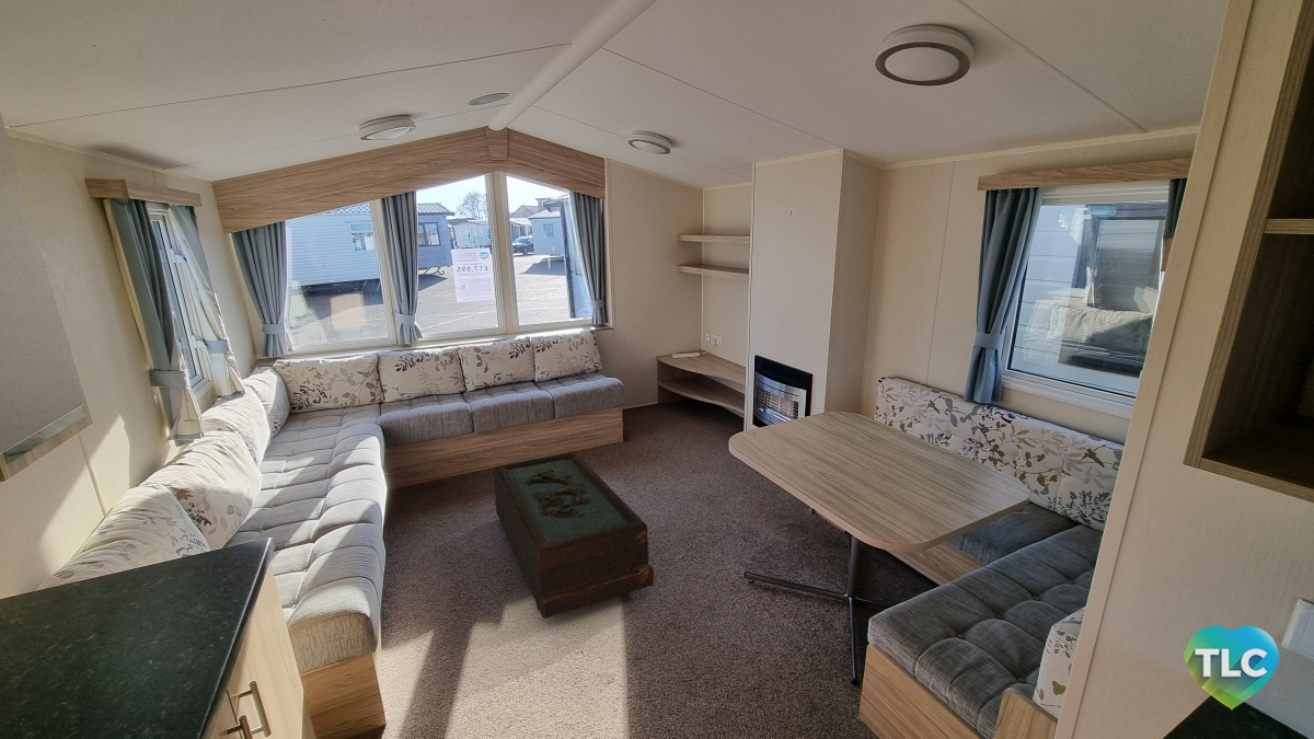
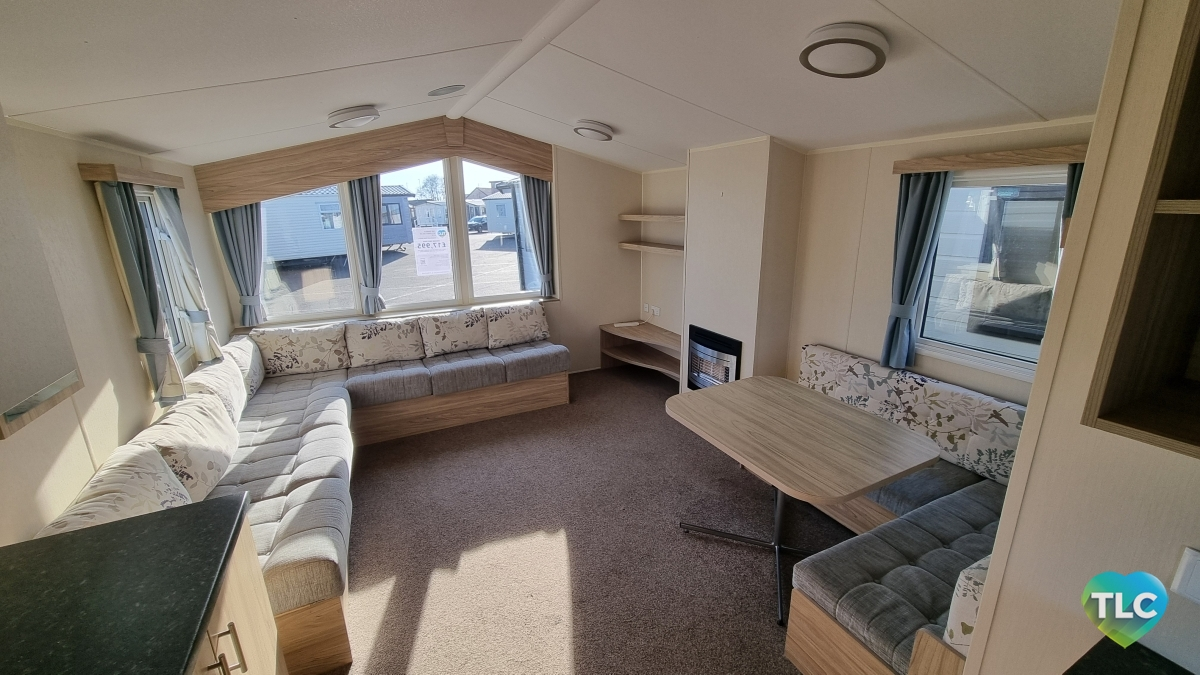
- coffee table (563, 521)
